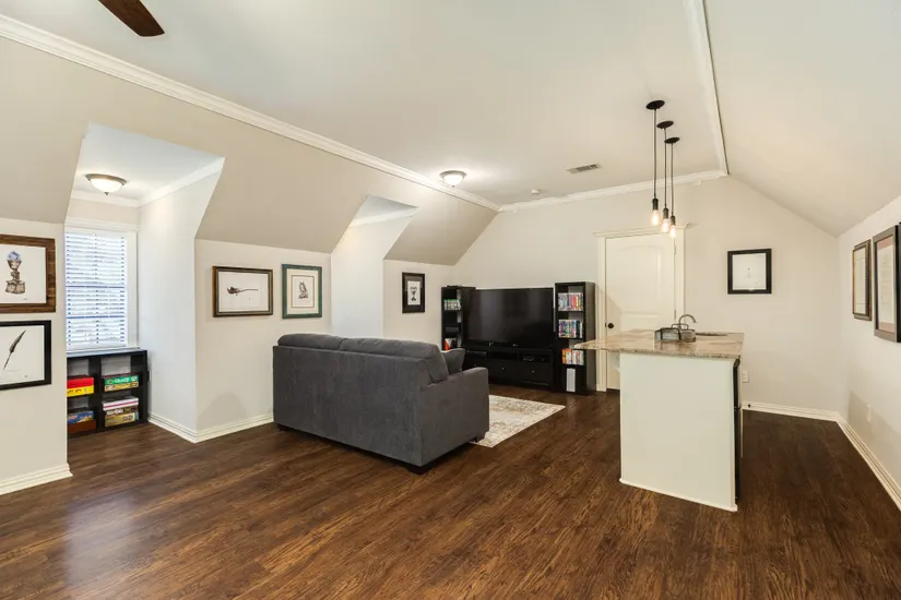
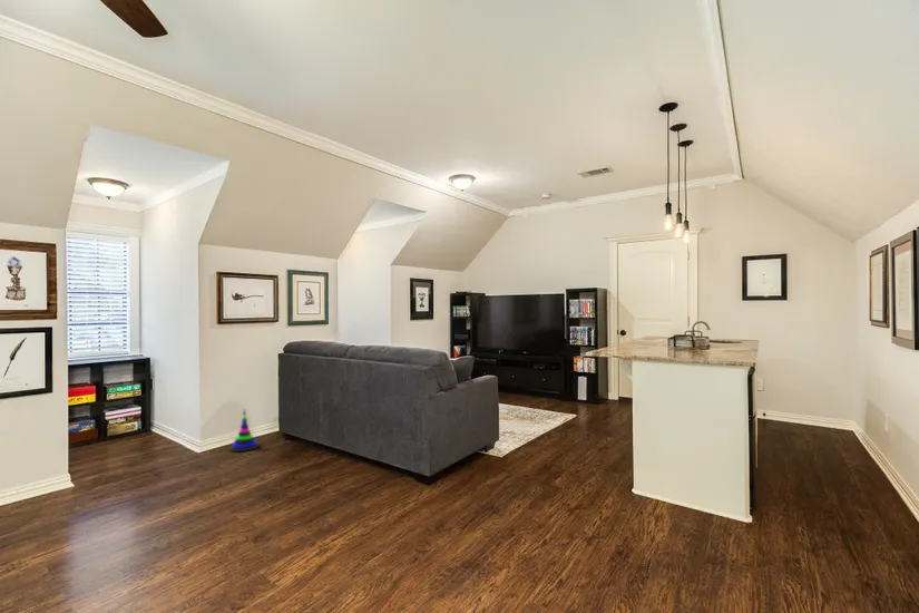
+ stacking toy (244, 428)
